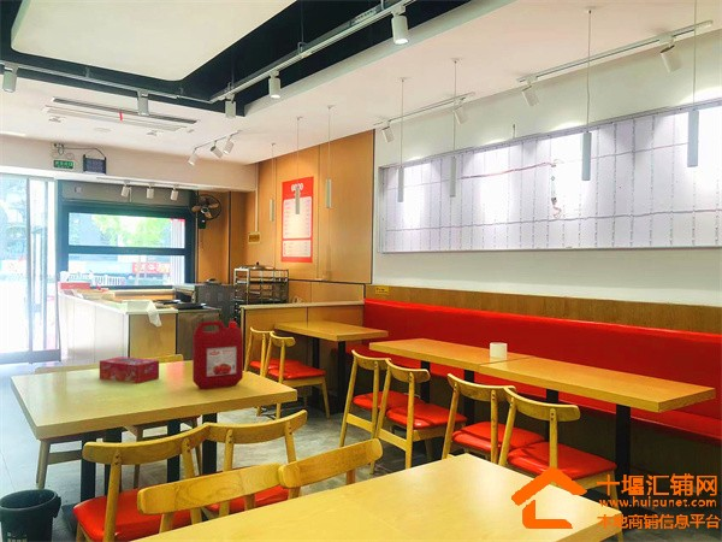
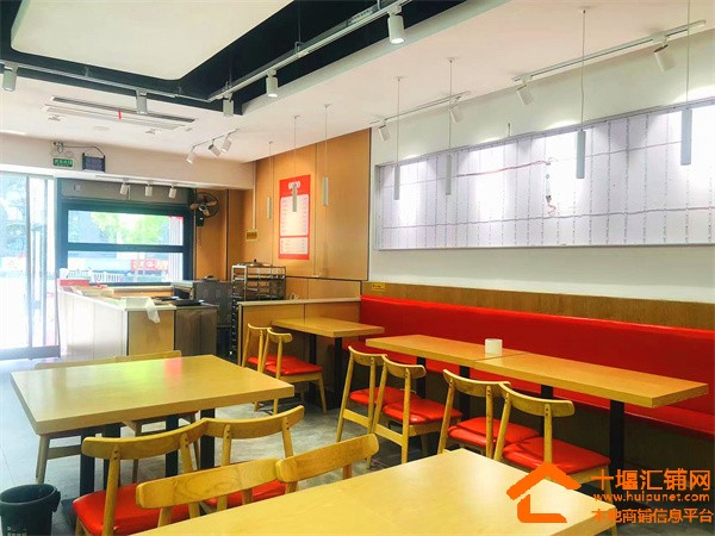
- tissue box (129, 369)
- ketchup jug (218, 353)
